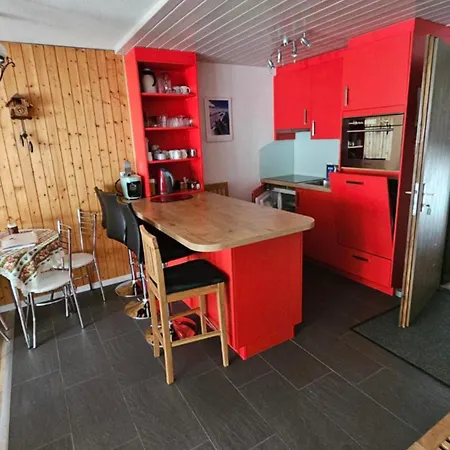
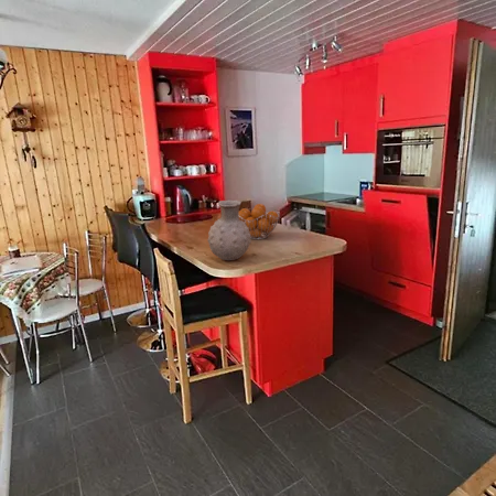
+ fruit basket (257, 220)
+ vase (228, 230)
